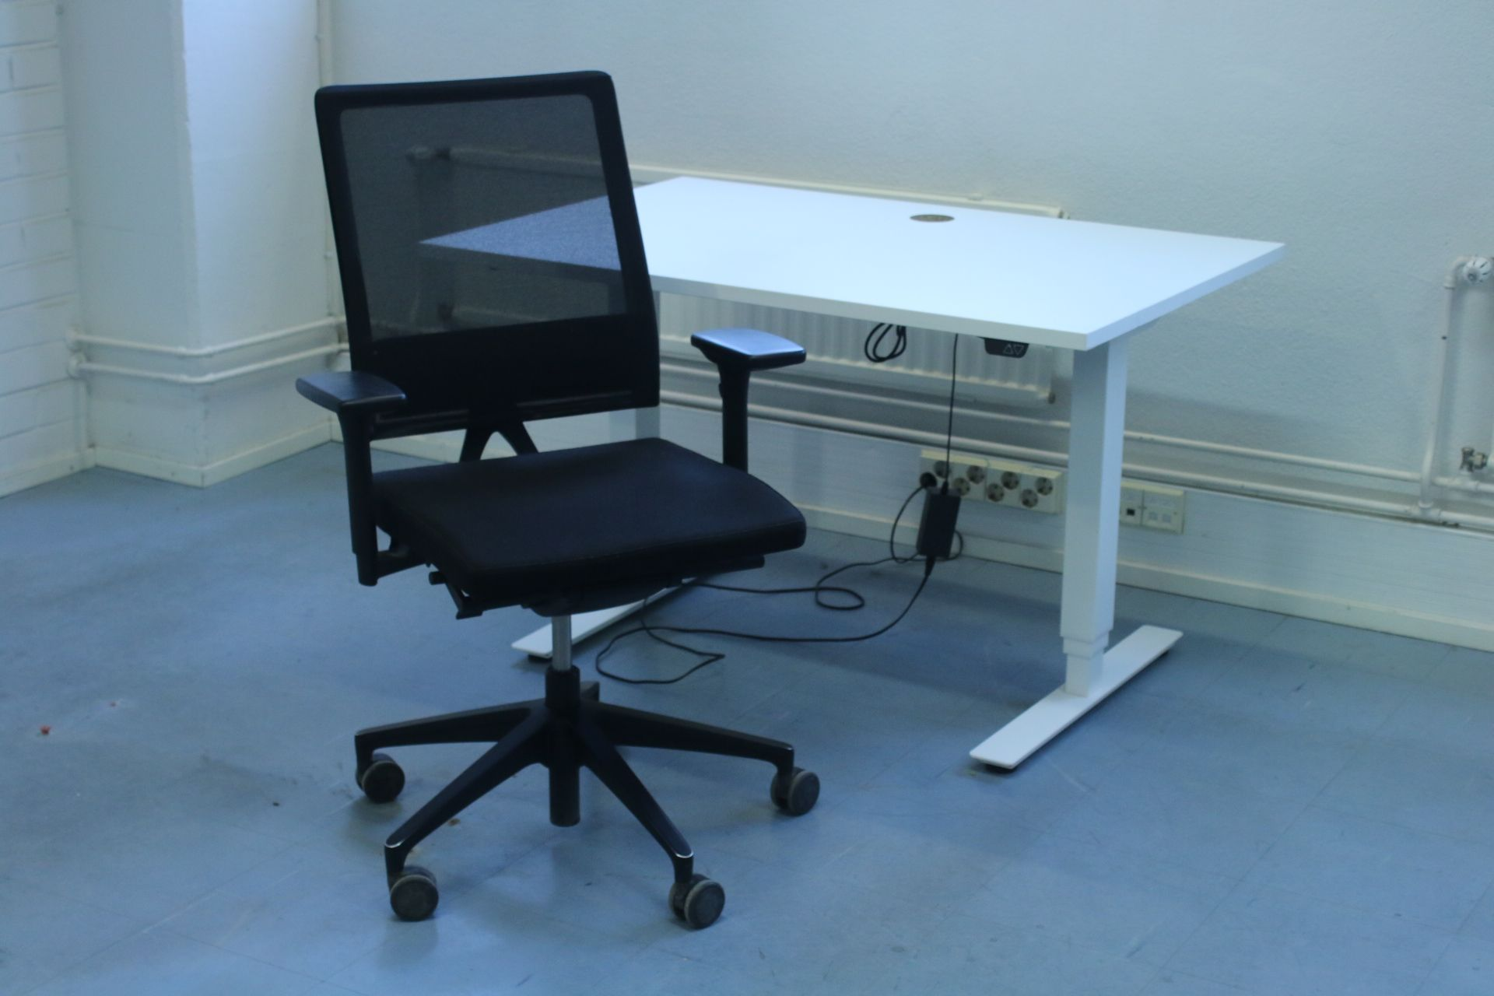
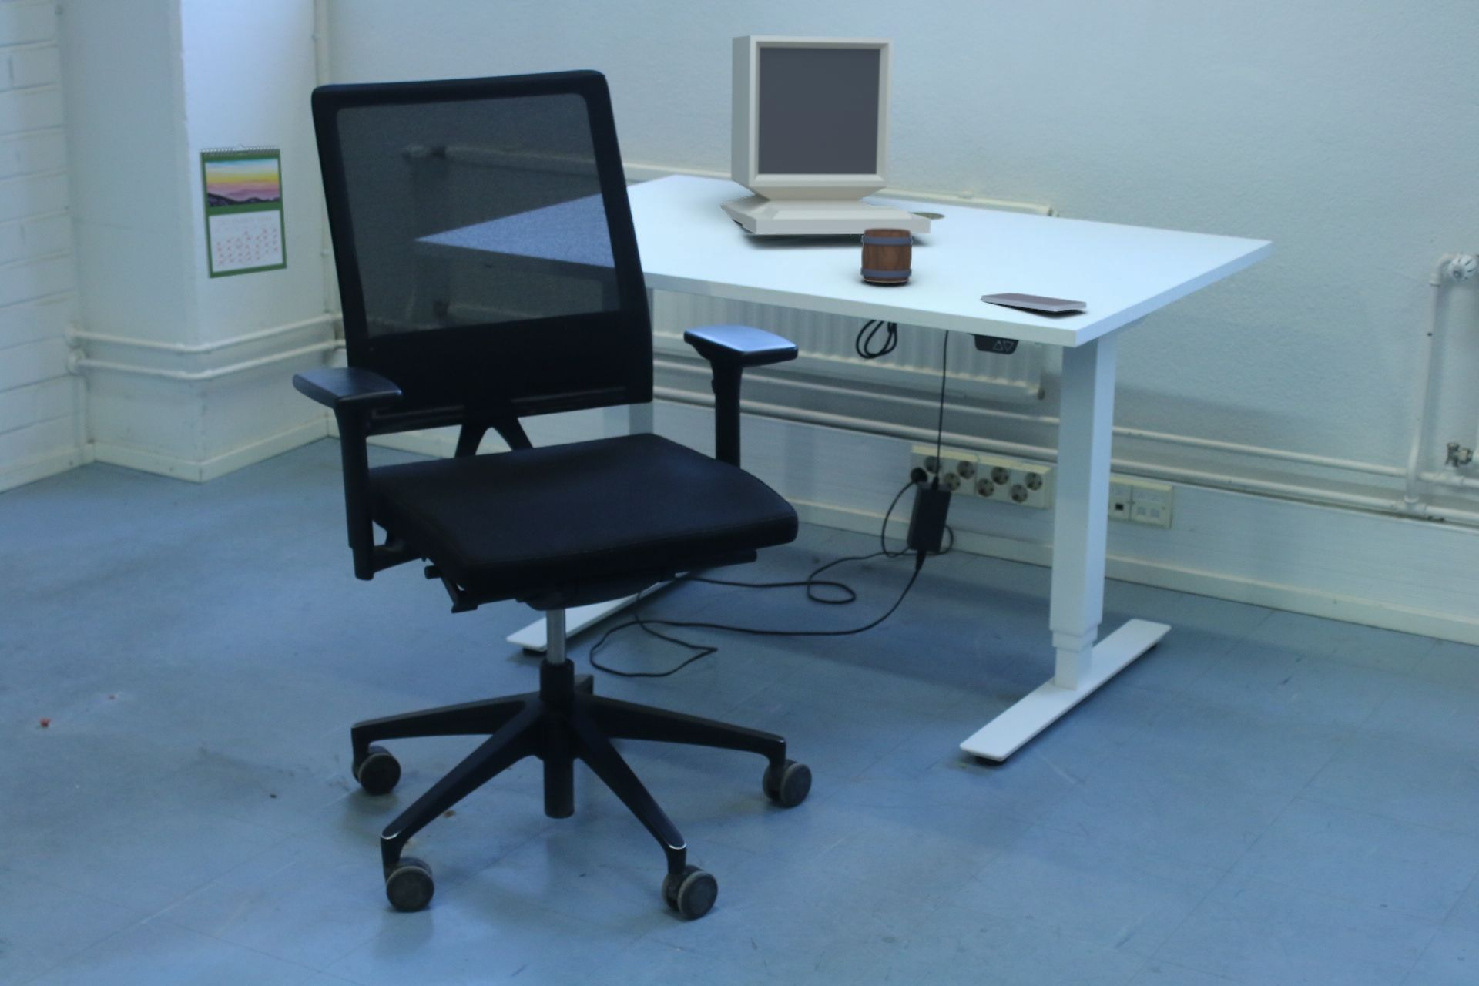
+ smartphone (1033, 302)
+ computer monitor (814, 130)
+ calendar (244, 209)
+ mug (889, 253)
